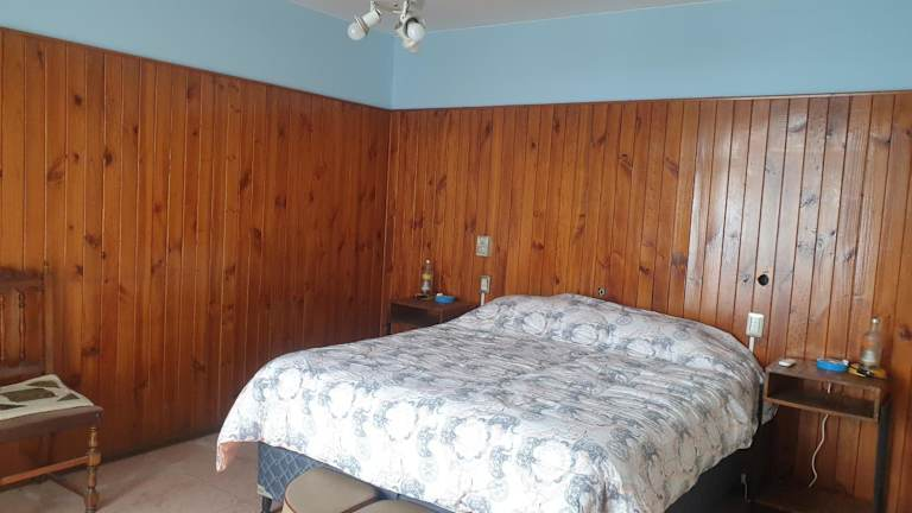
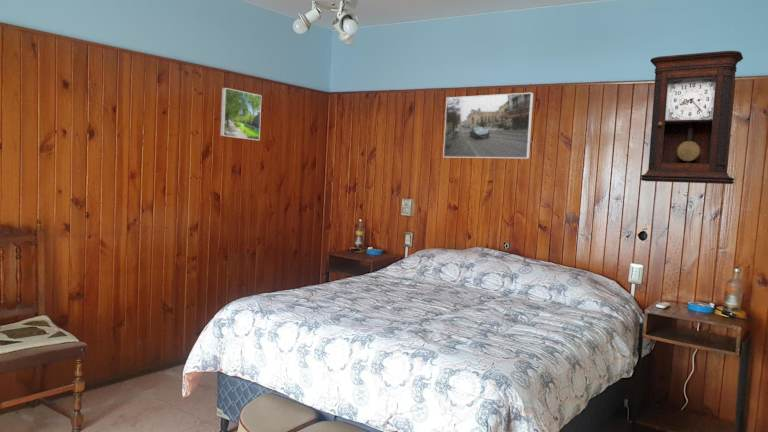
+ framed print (486, 126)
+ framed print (241, 115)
+ pendulum clock (689, 119)
